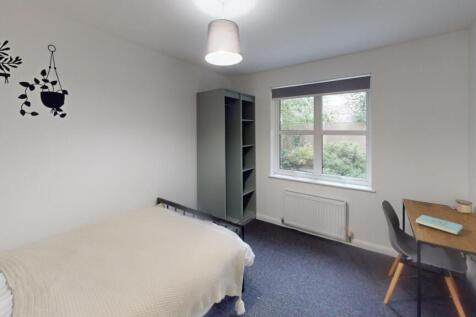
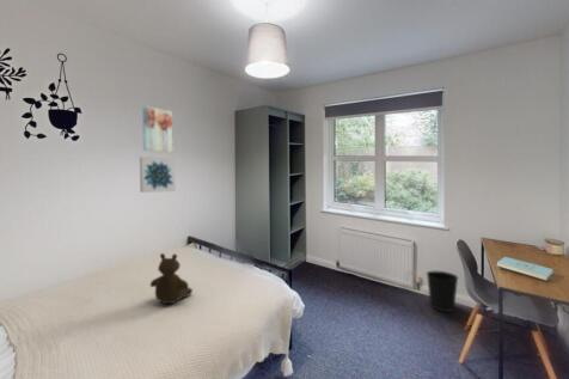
+ teddy bear (173, 275)
+ wastebasket (441, 291)
+ wall art (158, 129)
+ wall art (158, 175)
